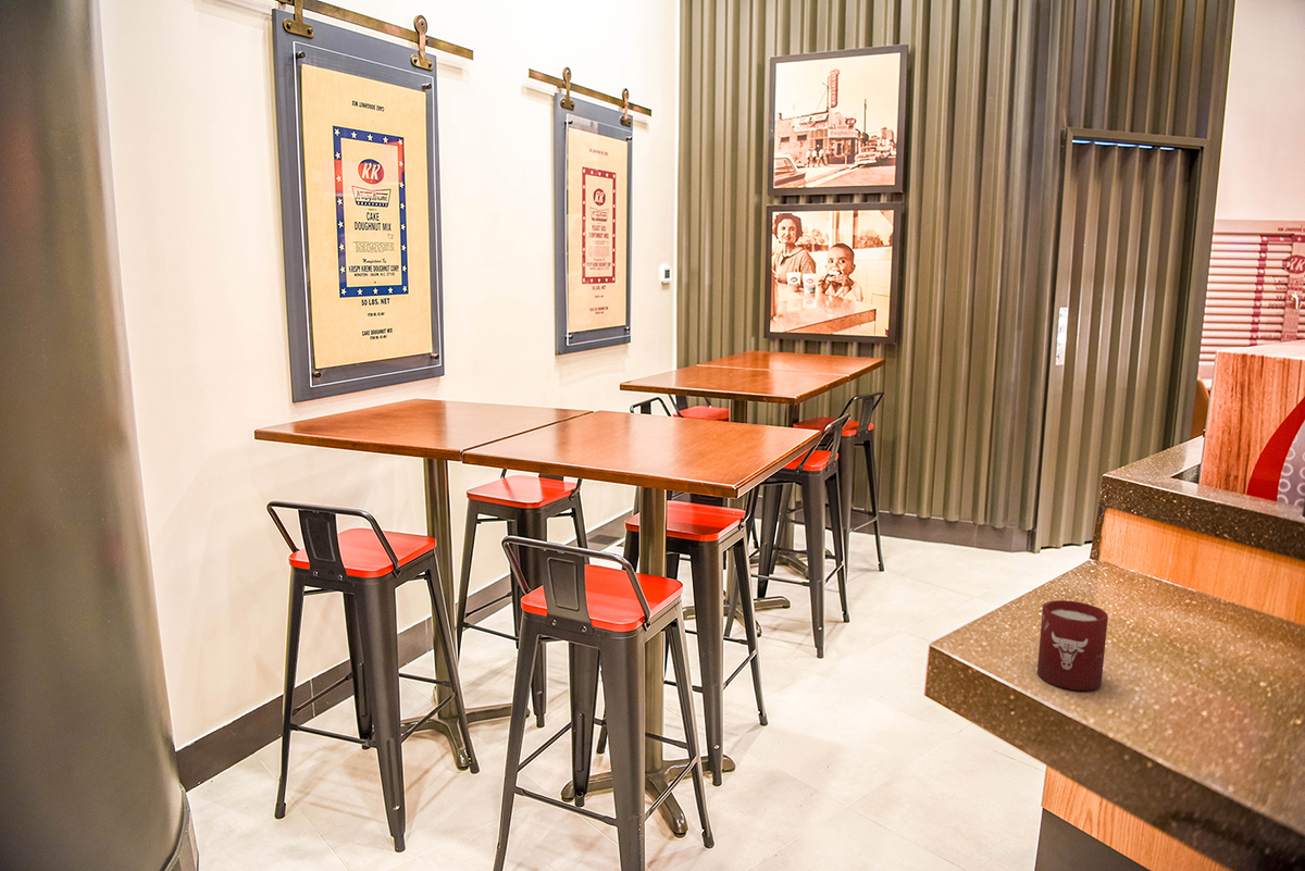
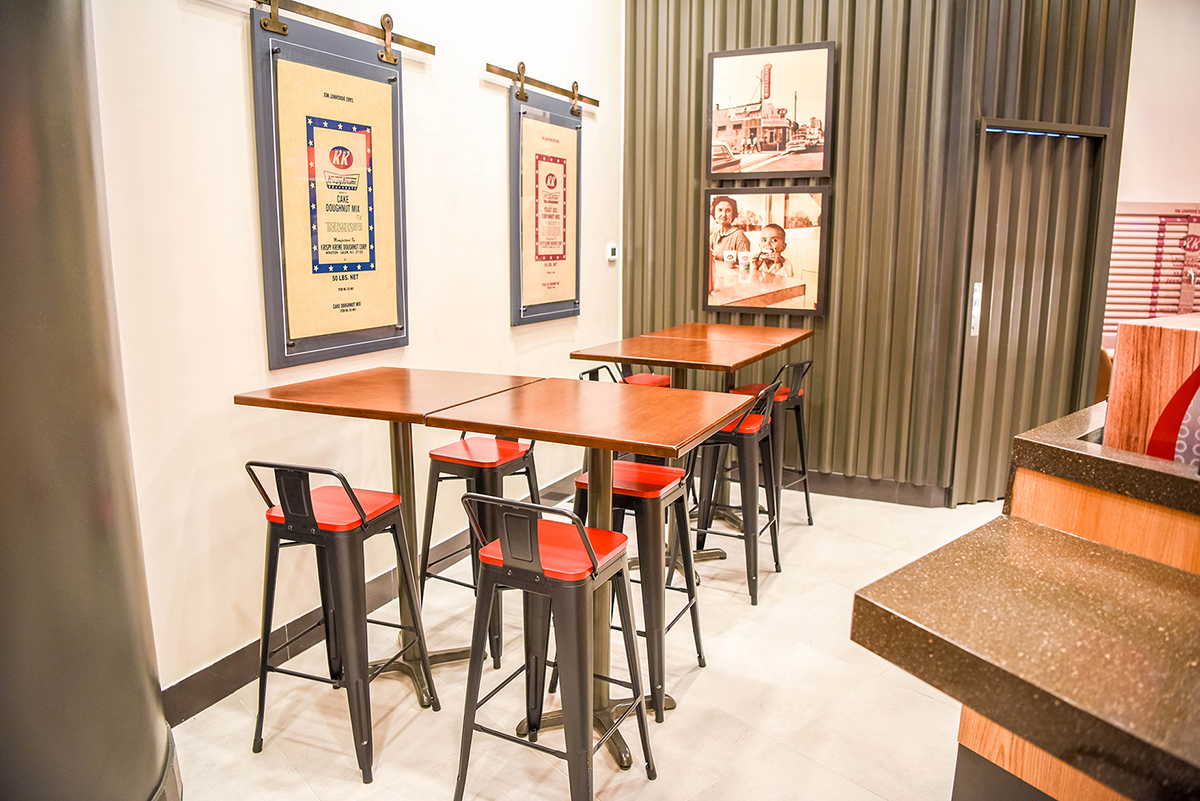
- cup (1070, 638)
